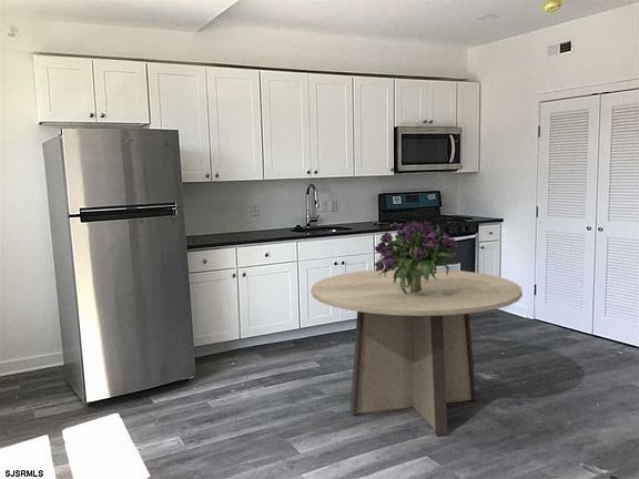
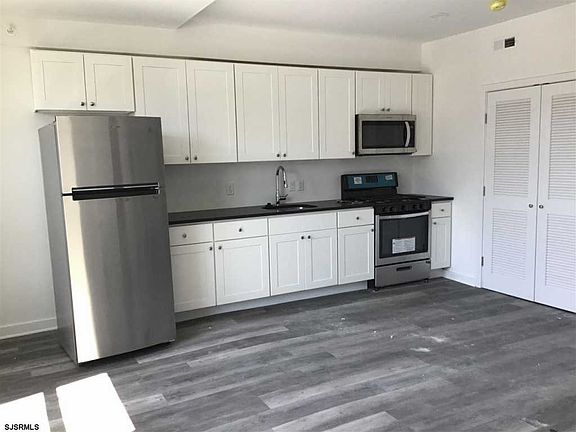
- dining table (414, 346)
- bouquet (414, 257)
